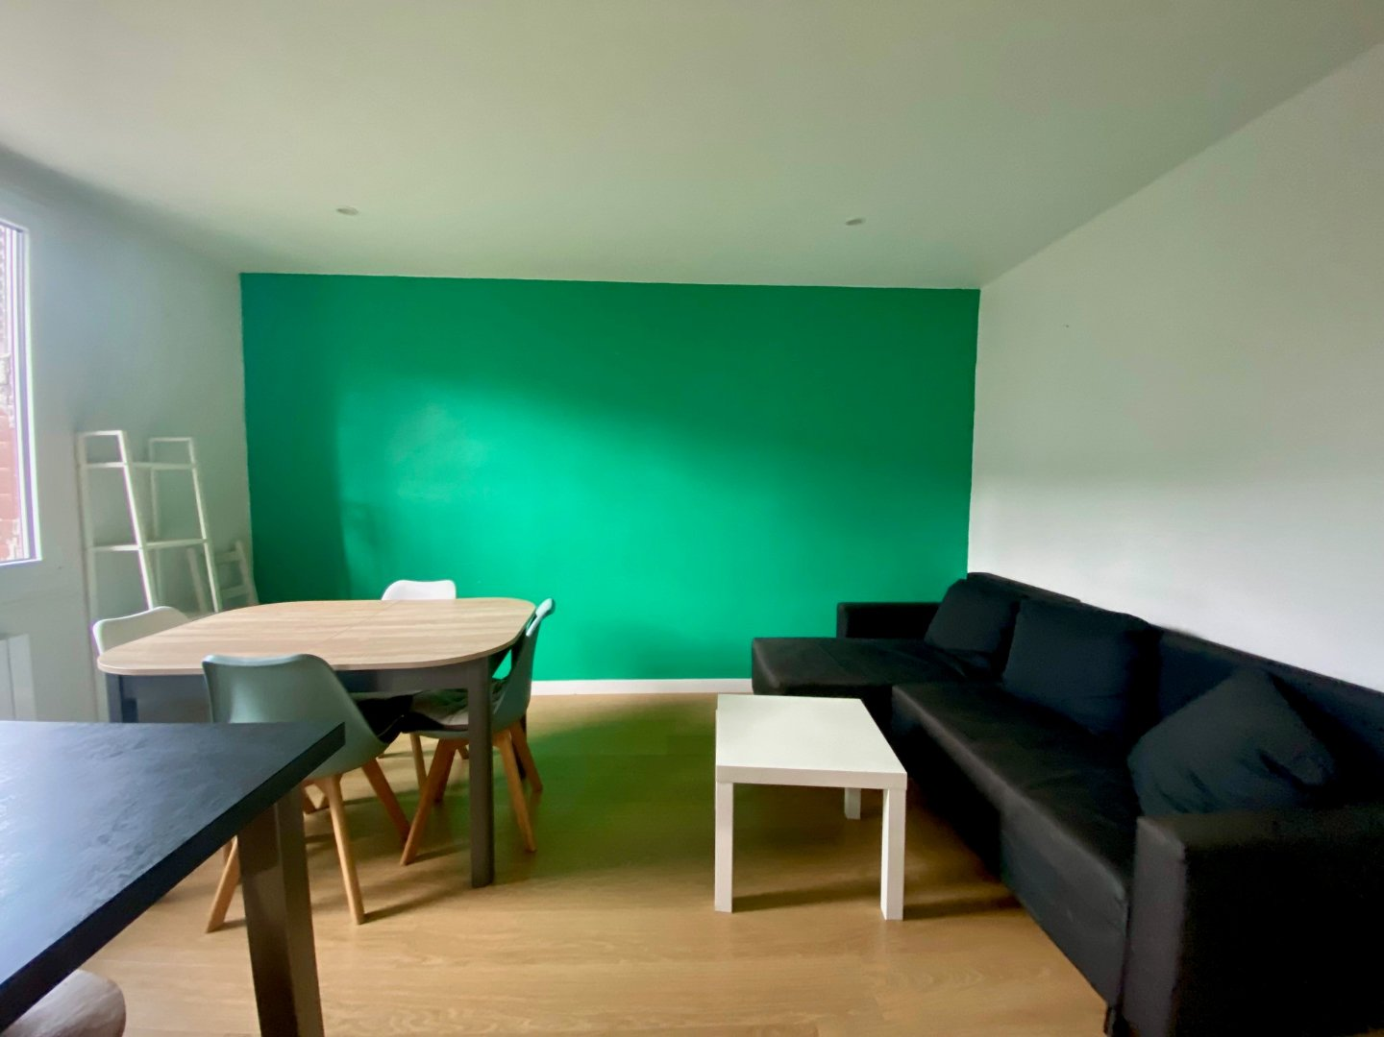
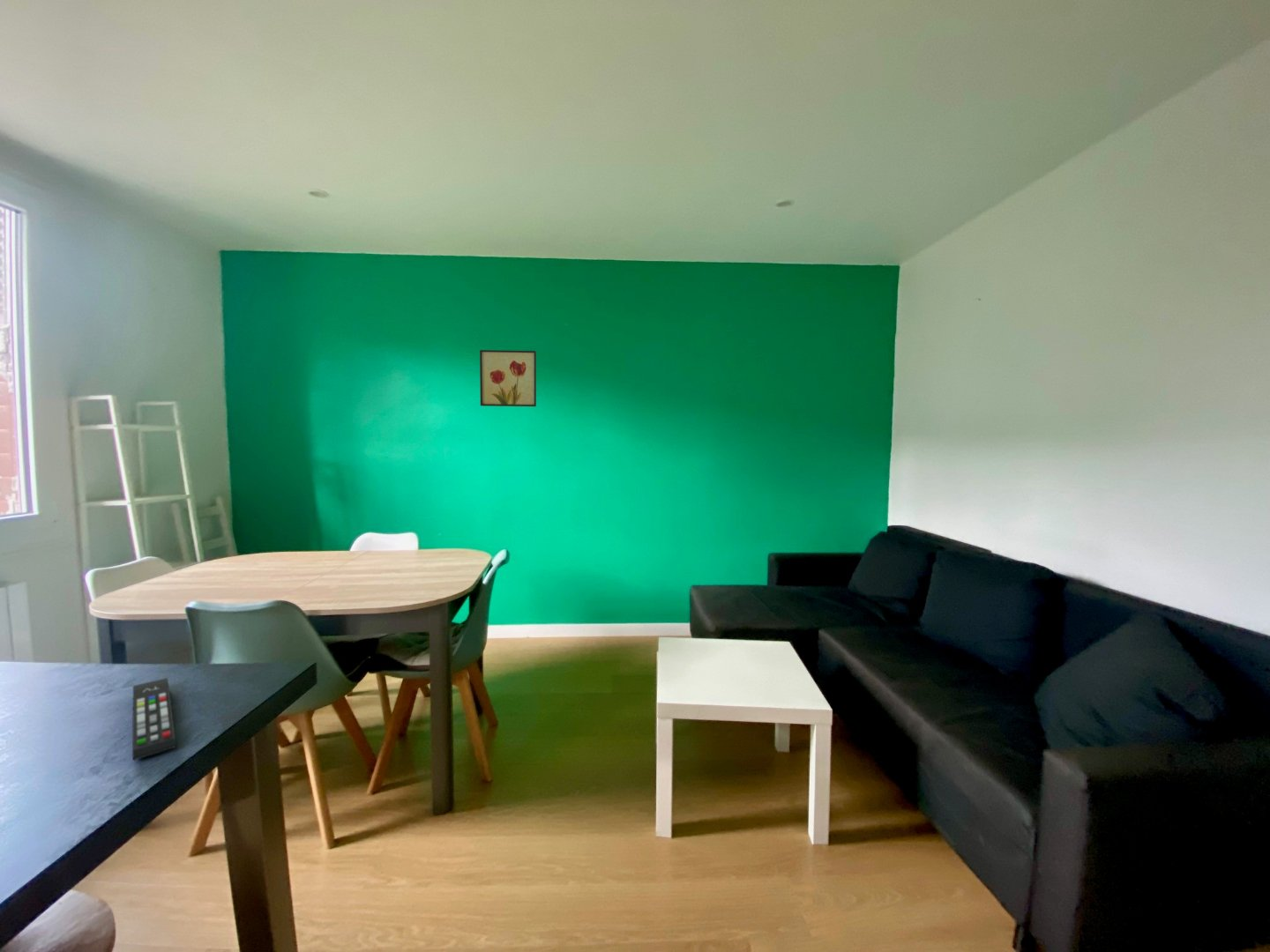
+ wall art (508, 378)
+ remote control (152, 713)
